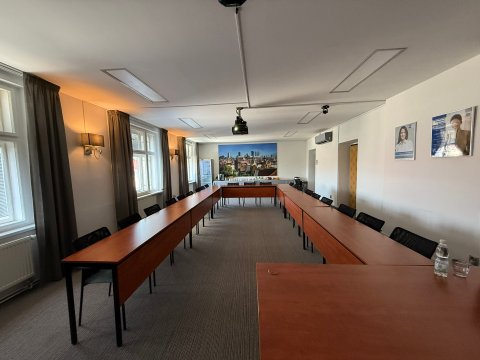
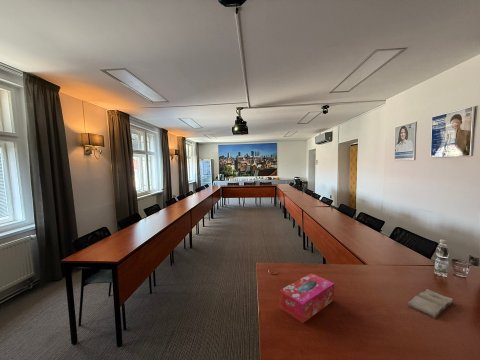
+ tissue box (307, 295)
+ diary (430, 301)
